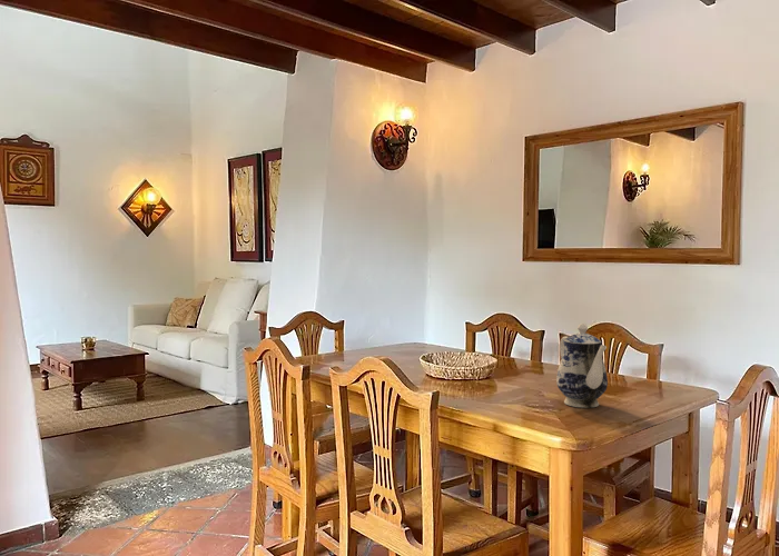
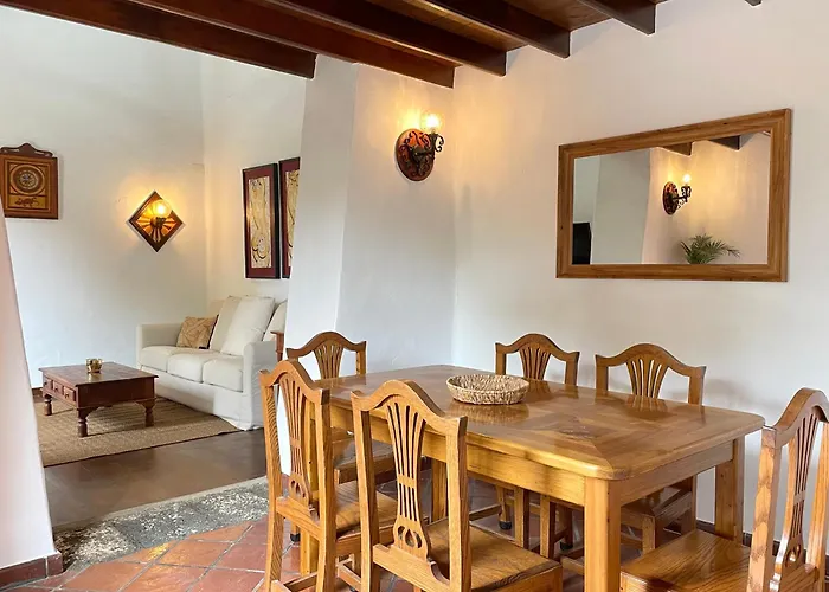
- teapot (582, 364)
